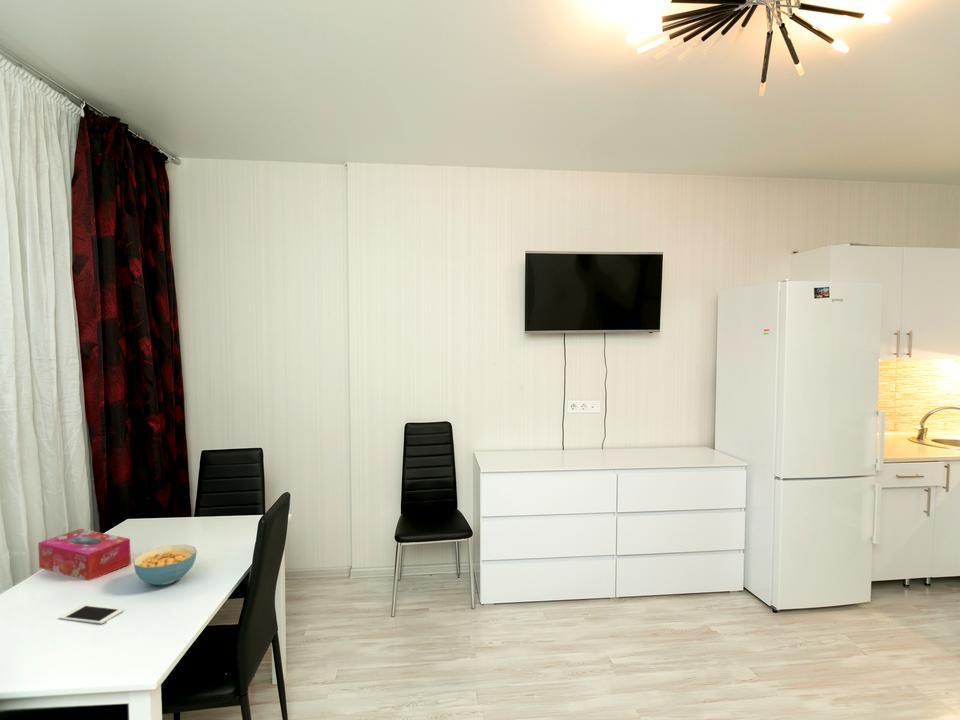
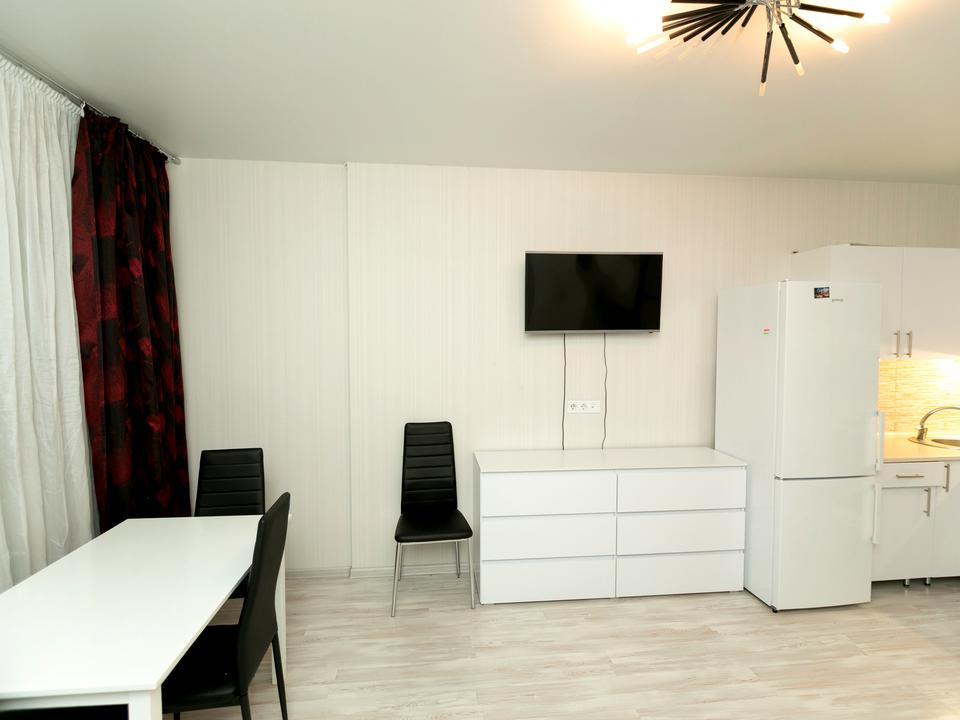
- cell phone (91, 614)
- cereal bowl (166, 568)
- tissue box (84, 553)
